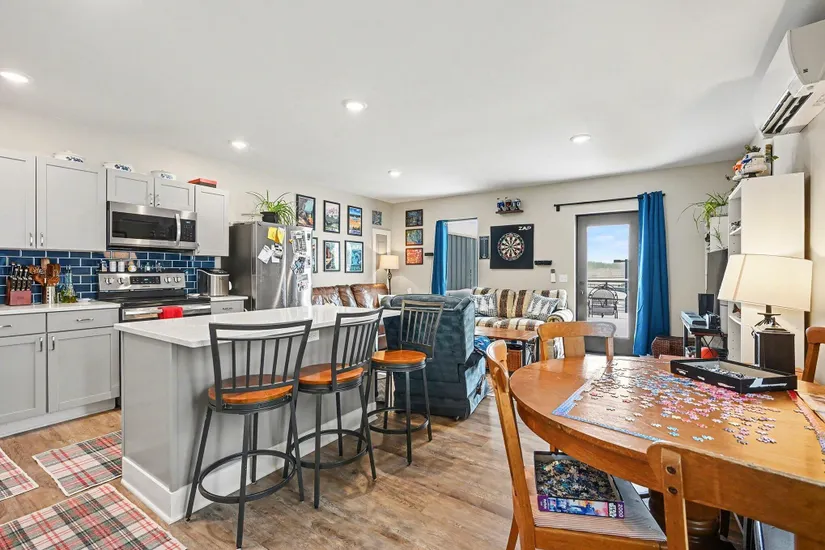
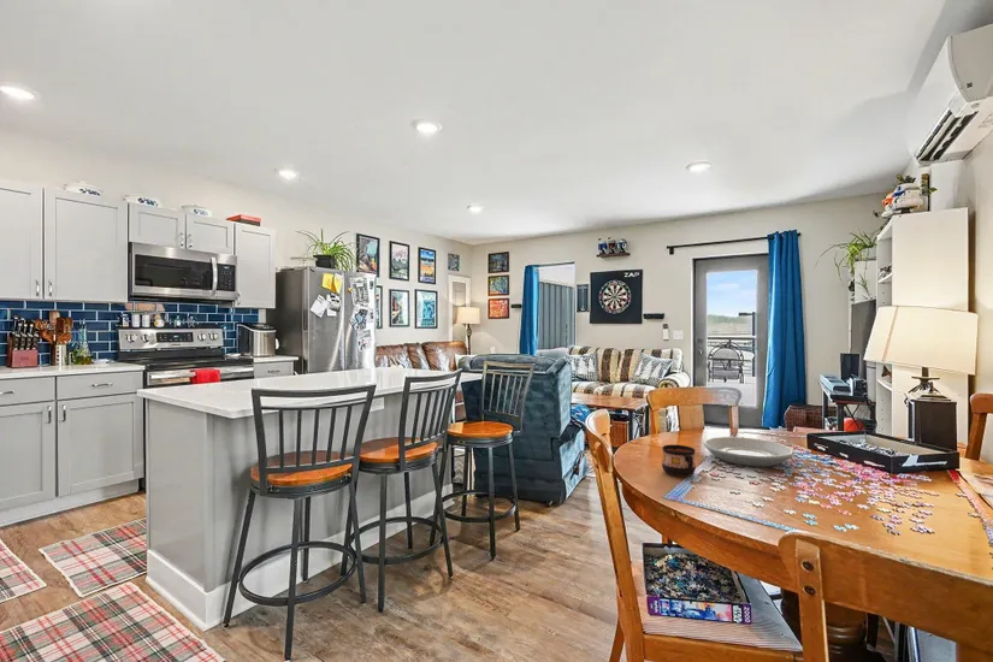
+ plate (746, 451)
+ cup (678, 461)
